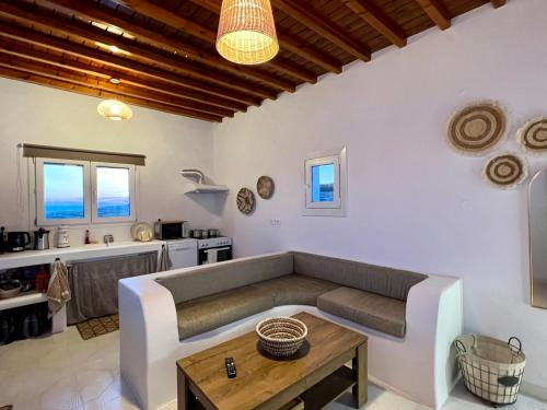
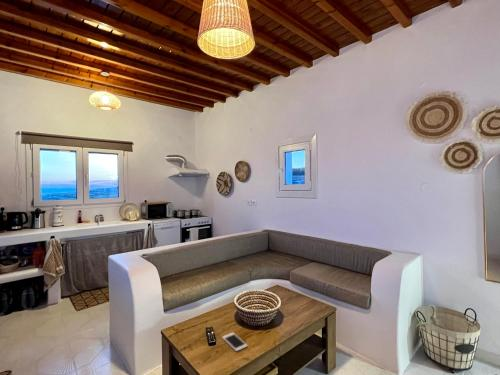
+ cell phone (234, 341)
